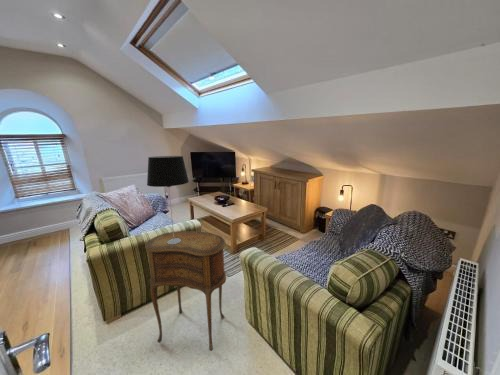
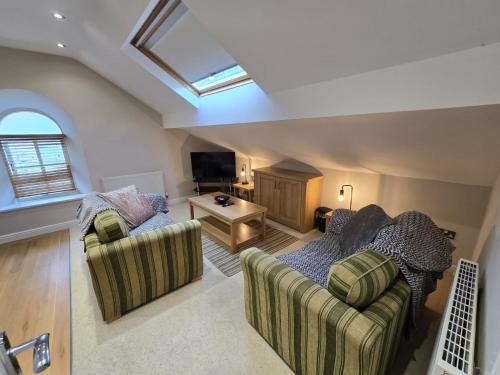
- side table (191, 285)
- table lamp (170, 200)
